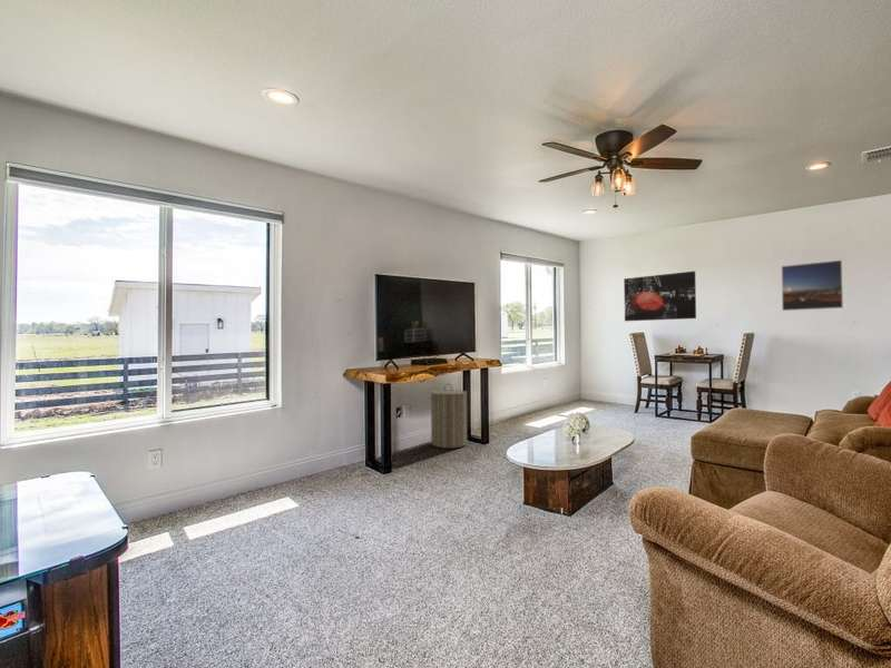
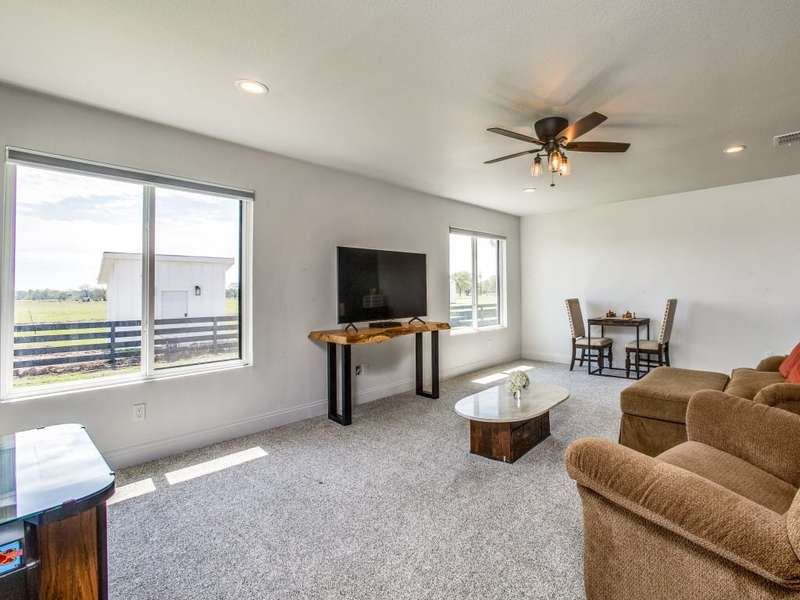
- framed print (811, 286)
- wall art (657, 297)
- laundry hamper (449, 413)
